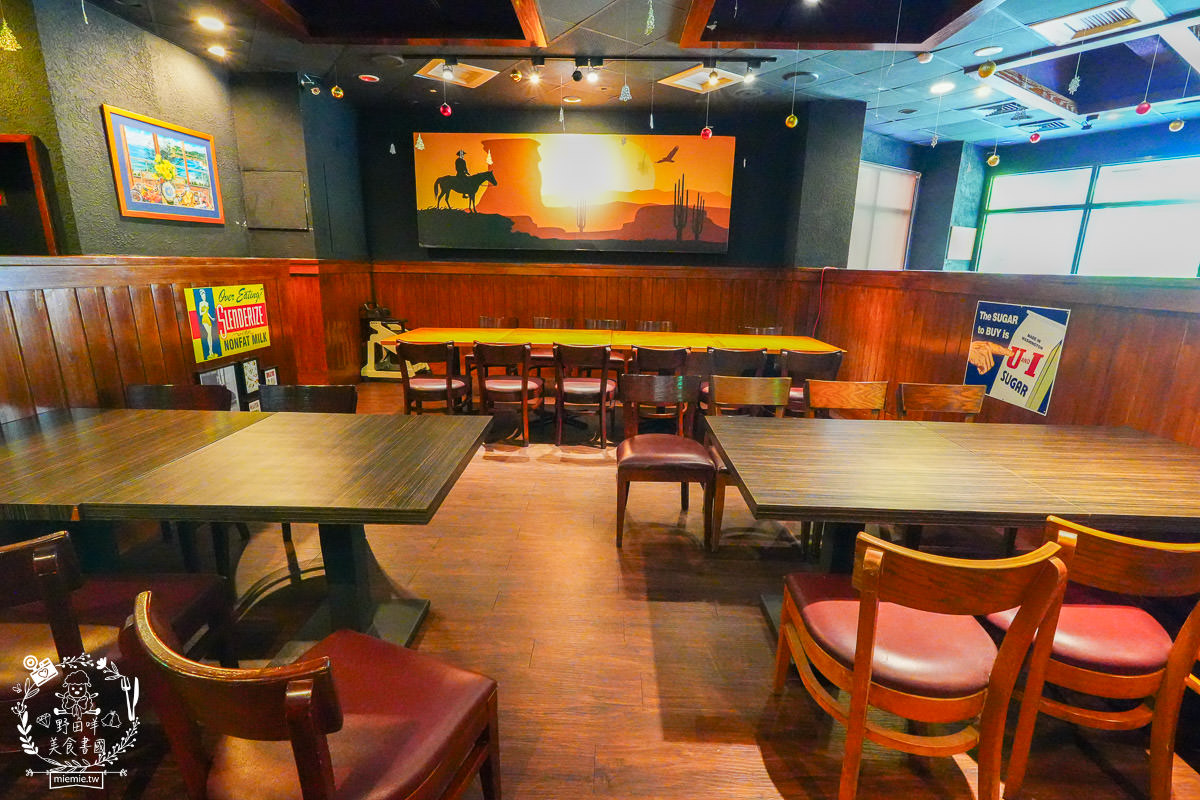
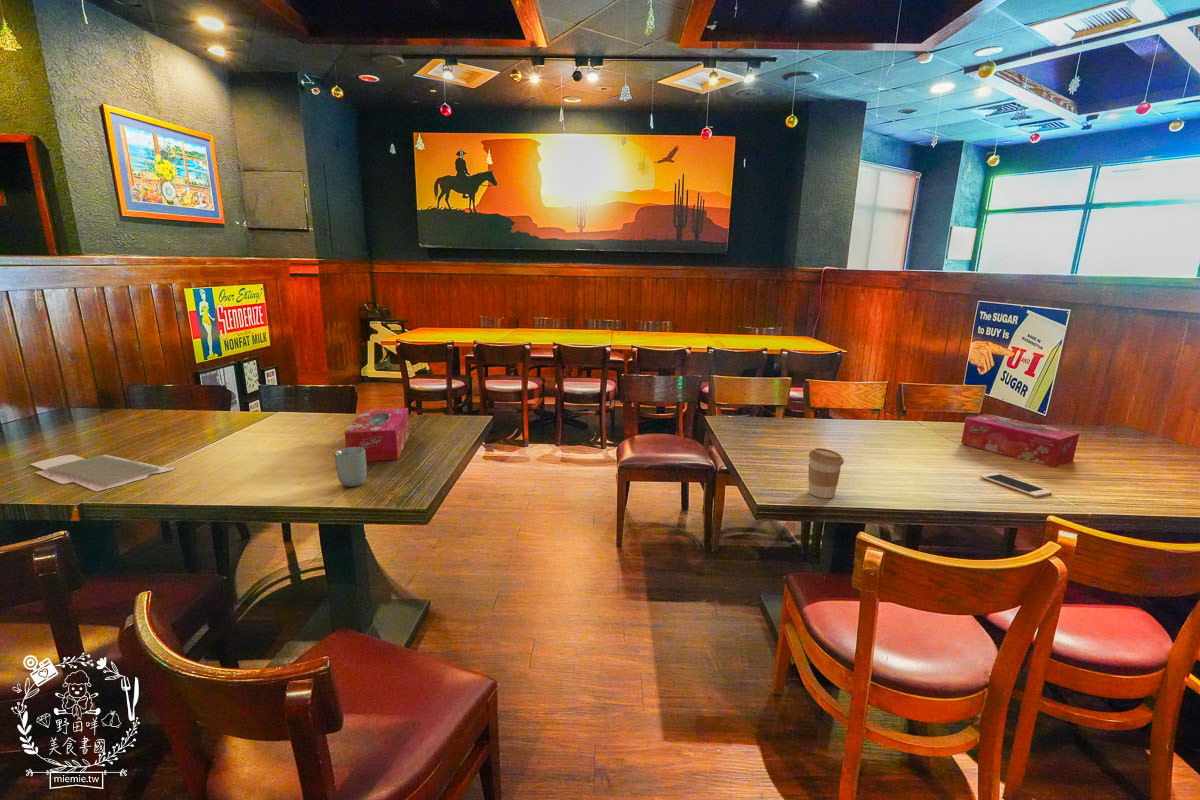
+ tissue box (380, 433)
+ tissue box (1017, 438)
+ cup (351, 467)
+ coffee cup (824, 472)
+ cell phone (1014, 484)
+ napkin (92, 467)
